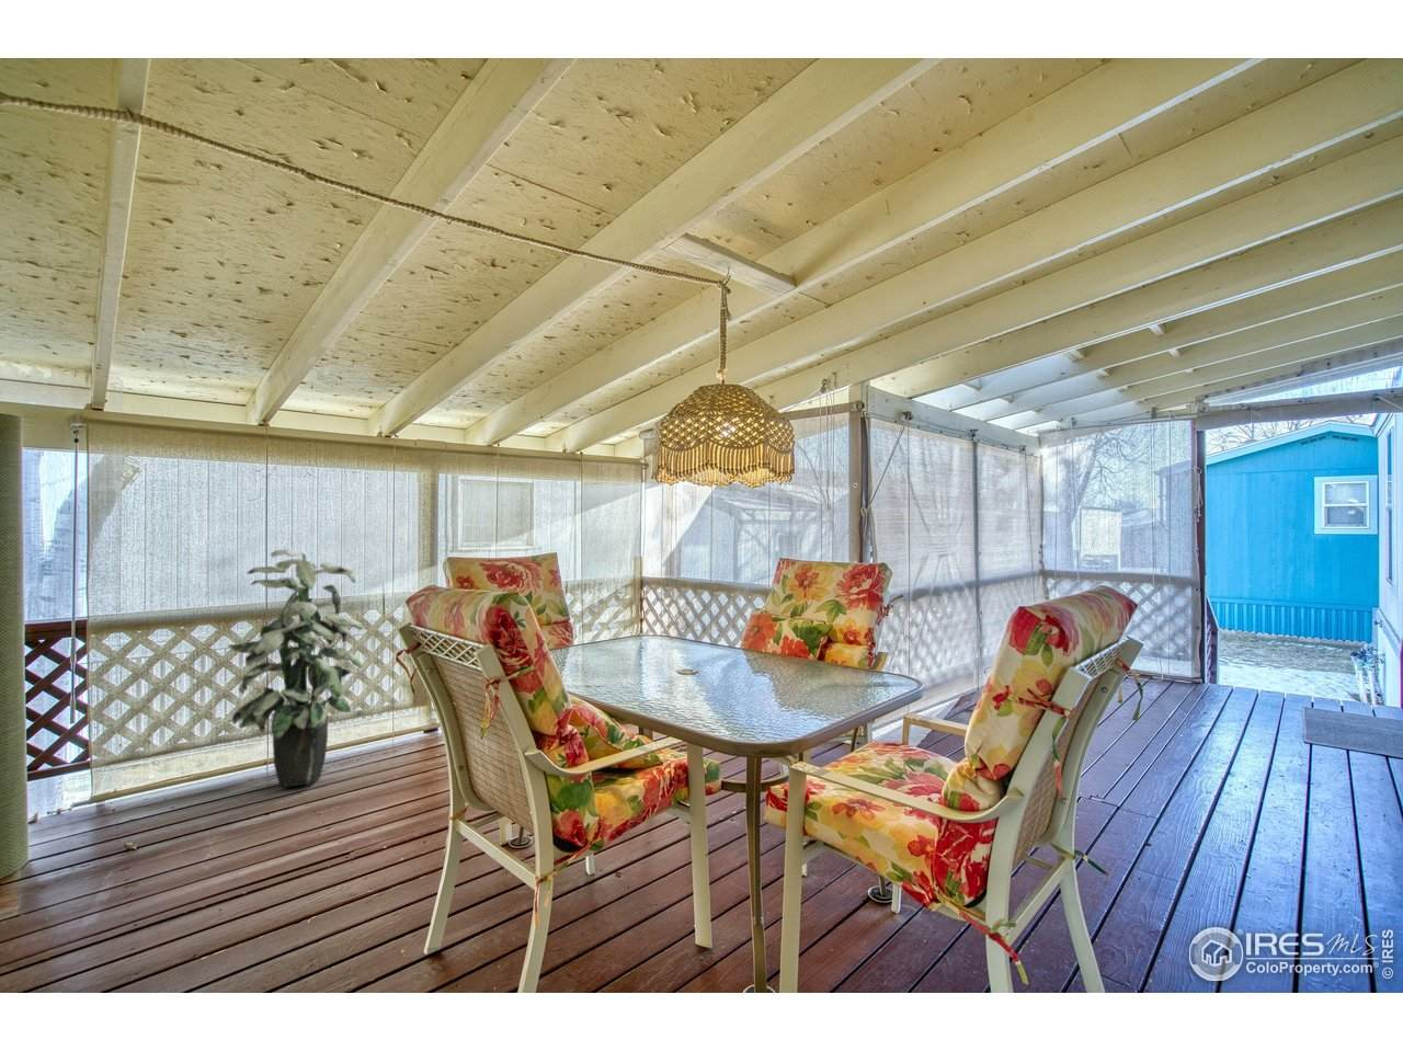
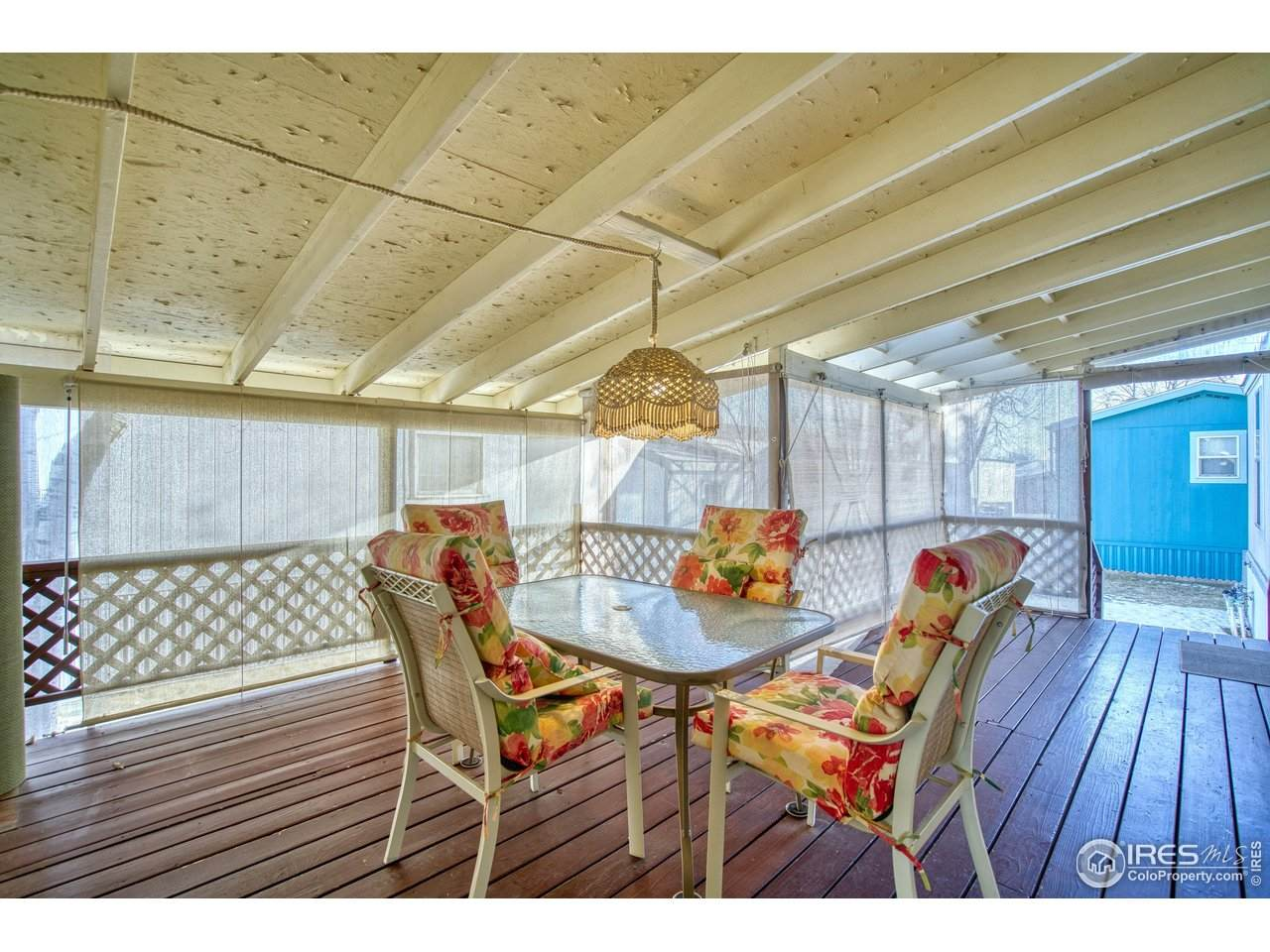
- indoor plant (296, 664)
